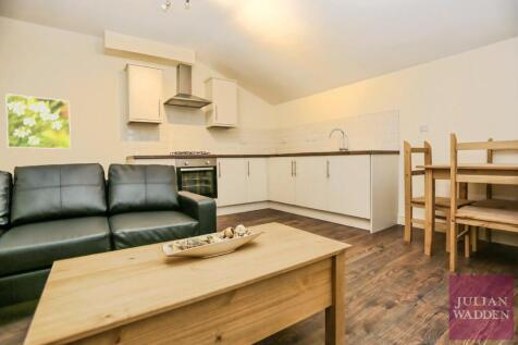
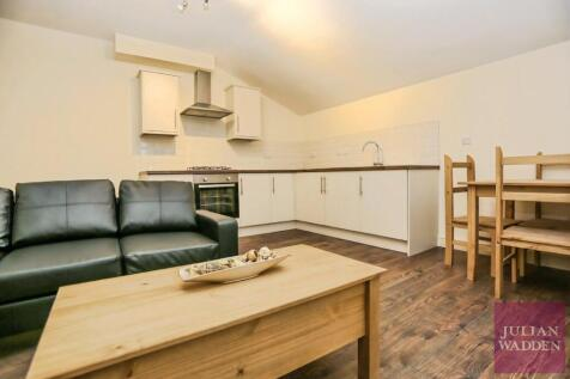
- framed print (39, 123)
